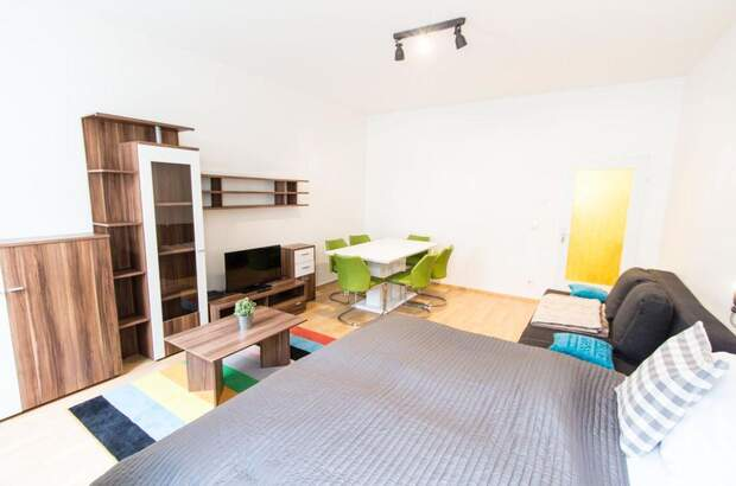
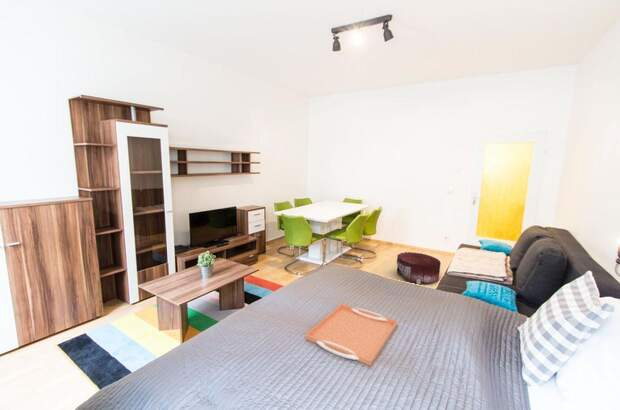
+ serving tray (353, 329)
+ pouf (417, 265)
